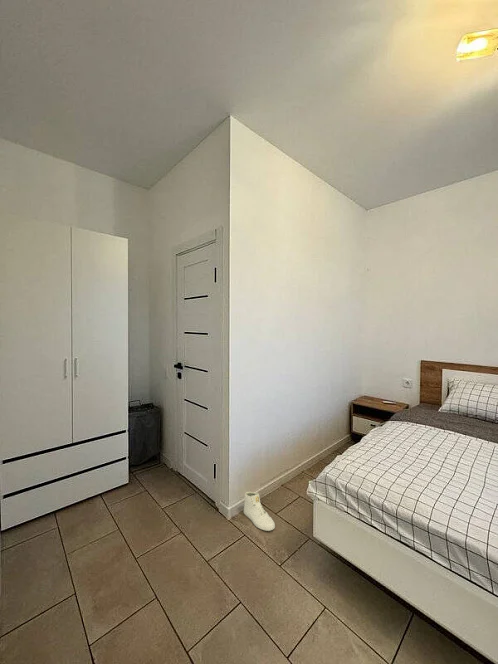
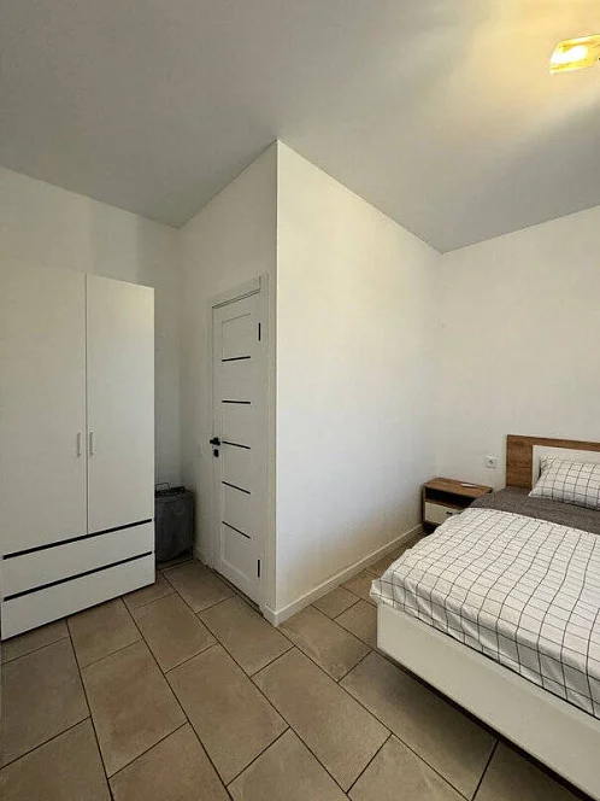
- sneaker (257, 508)
